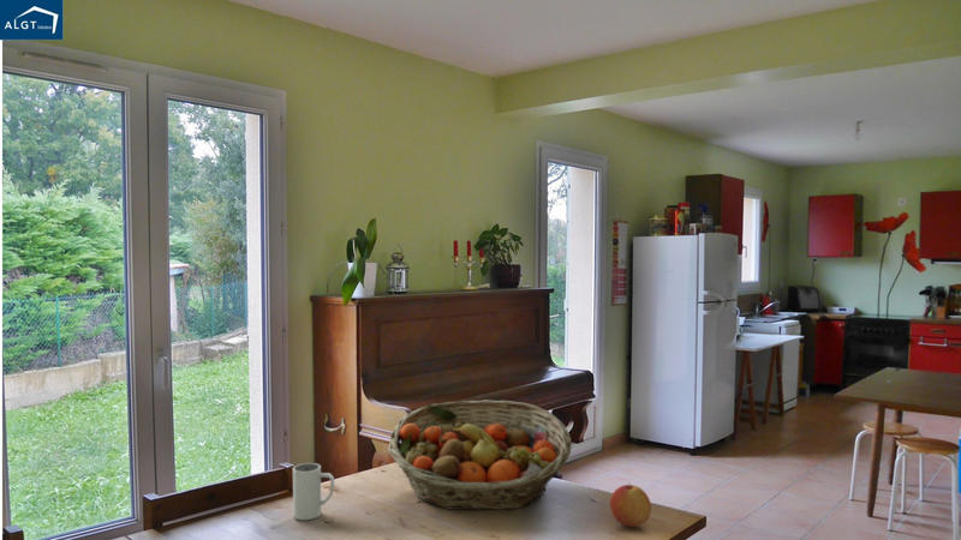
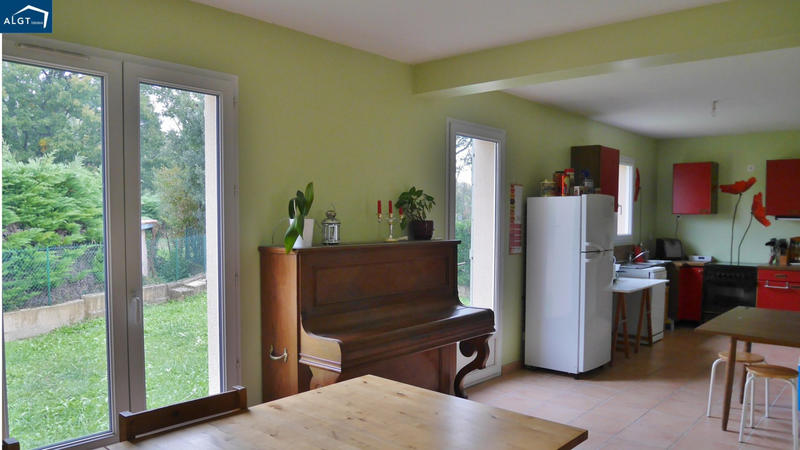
- fruit basket (479, 452)
- mug (314, 491)
- apple (629, 503)
